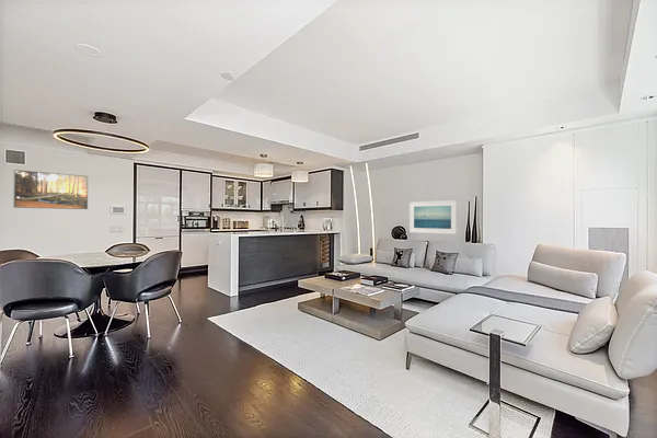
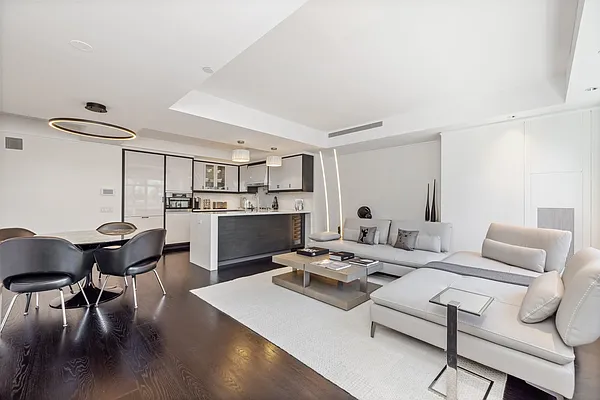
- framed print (431, 217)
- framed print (53, 191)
